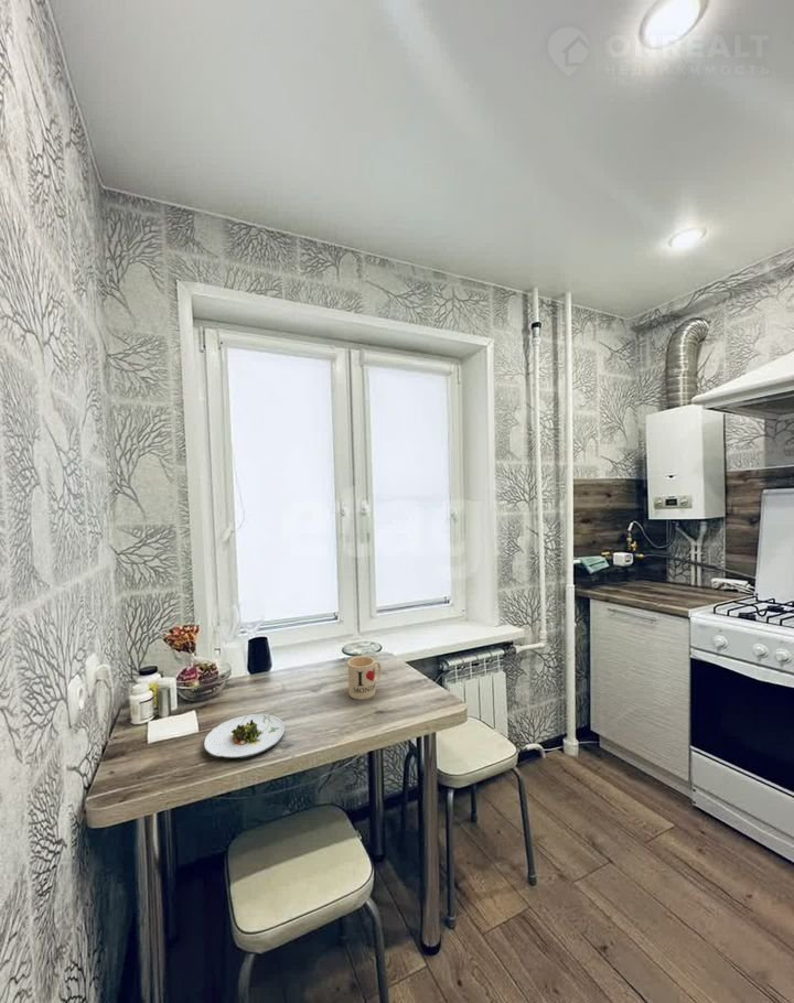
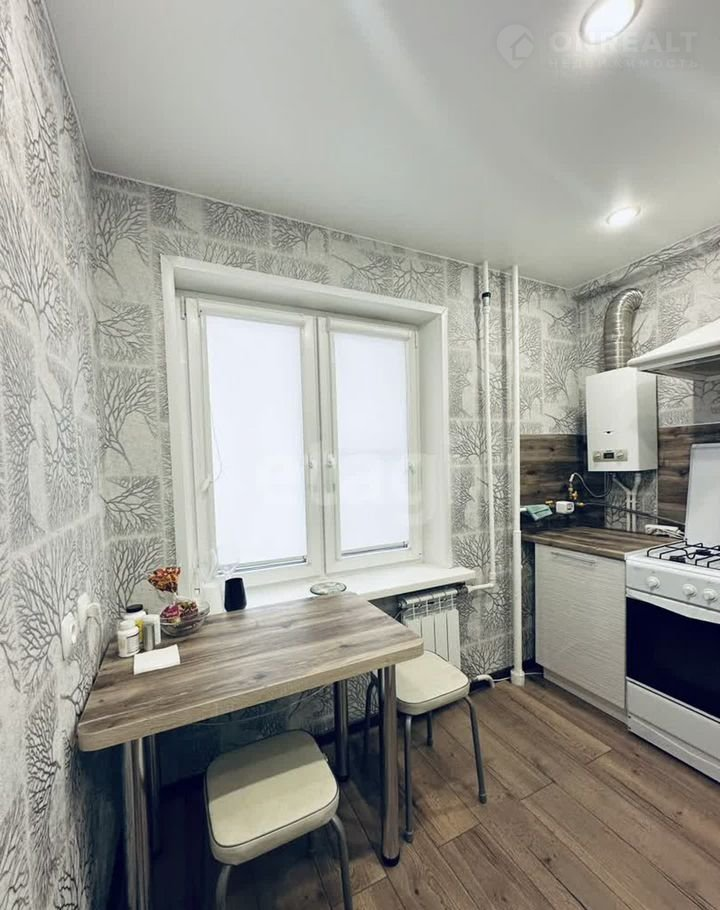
- mug (366, 675)
- salad plate (246, 730)
